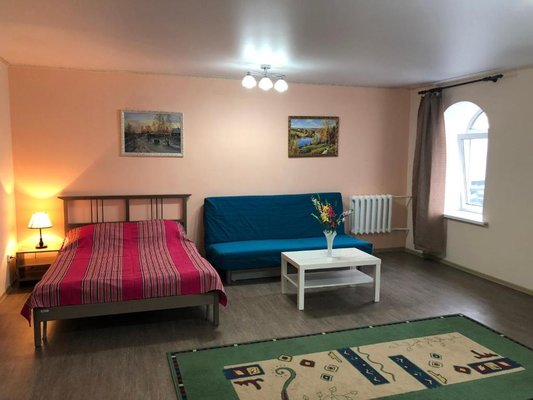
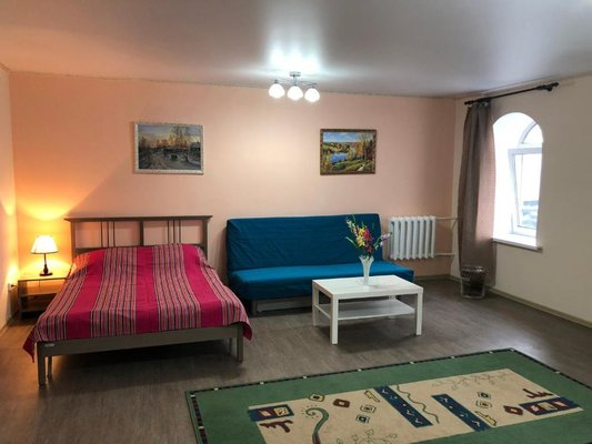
+ waste bin (473, 282)
